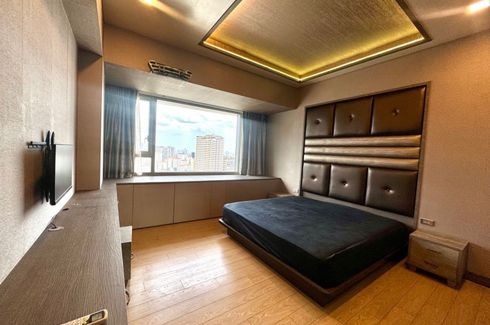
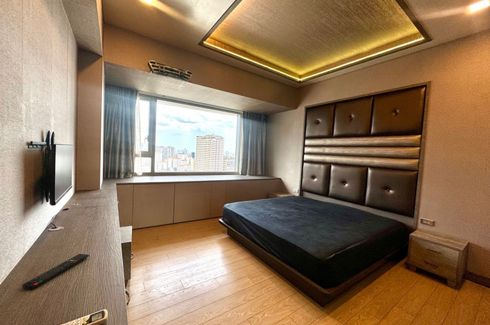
+ remote control (59, 269)
